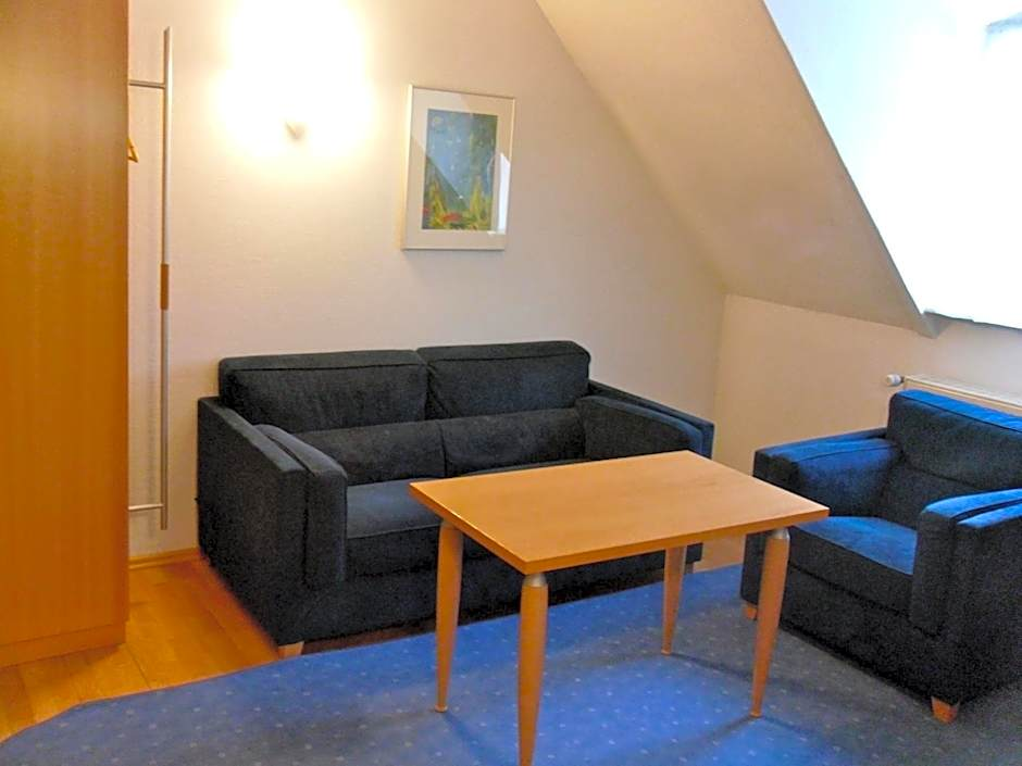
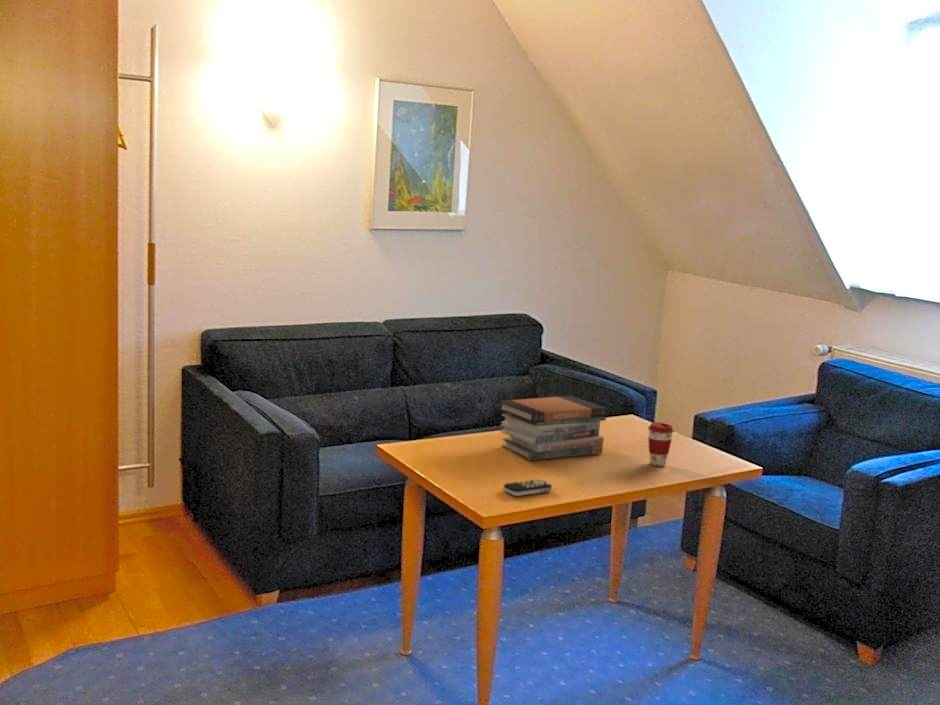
+ remote control (527, 487)
+ book stack (551, 427)
+ coffee cup (659, 444)
